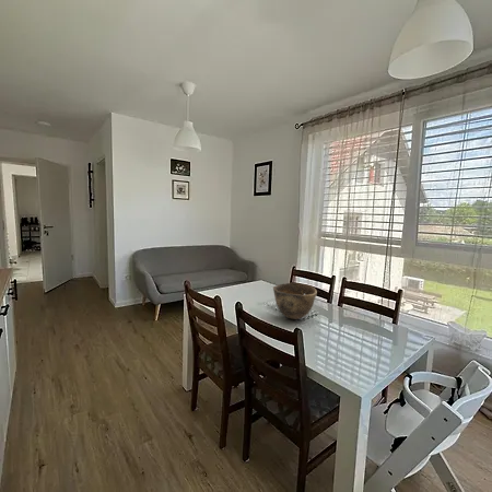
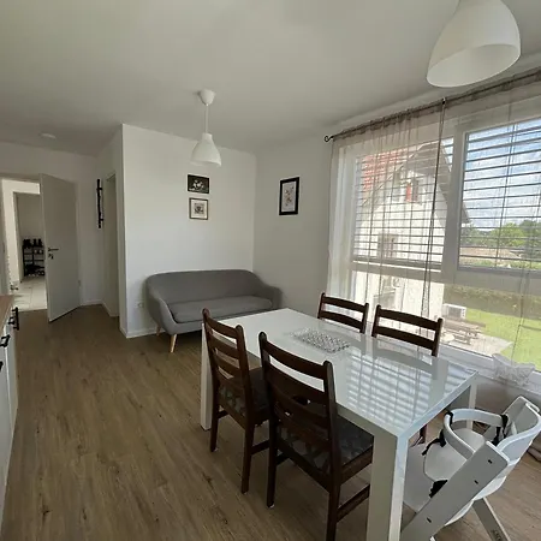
- bowl (294, 302)
